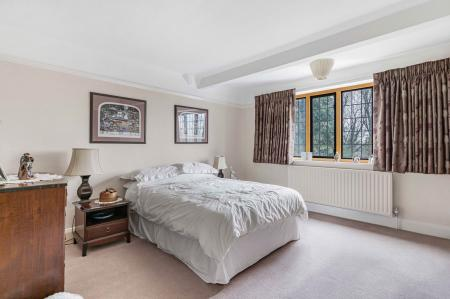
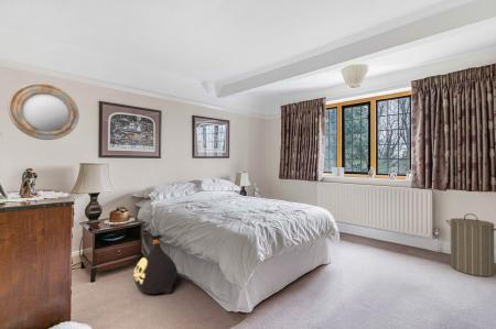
+ laundry hamper (471, 241)
+ bag (155, 261)
+ home mirror (45, 111)
